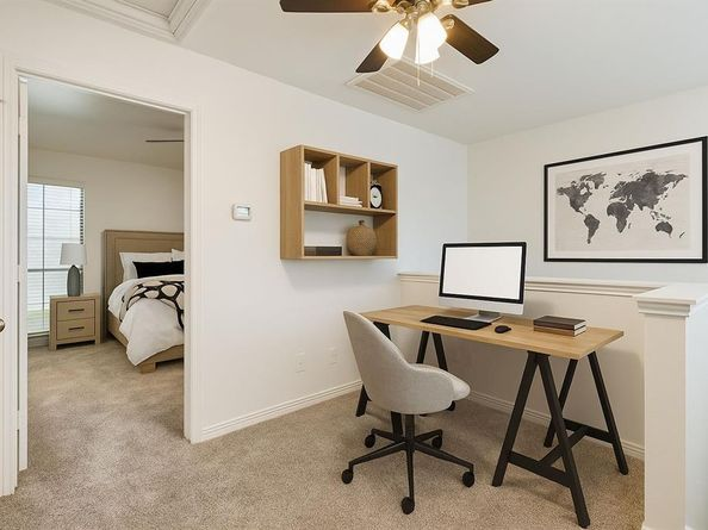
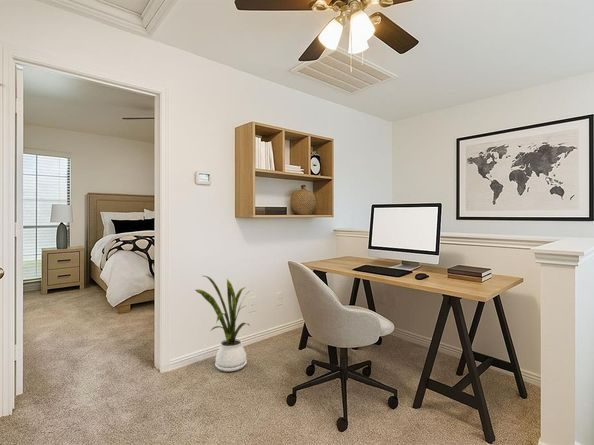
+ house plant (227, 319)
